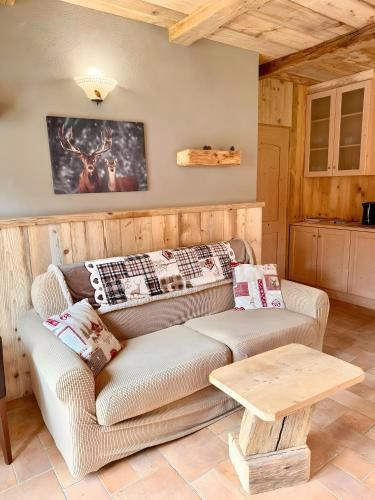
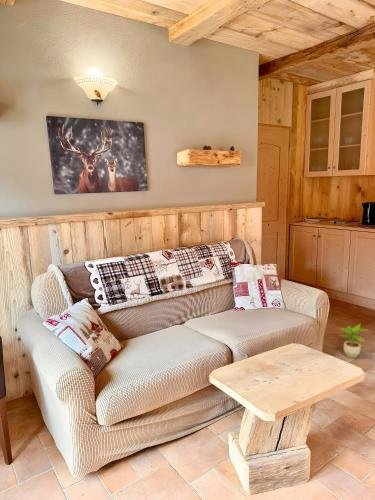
+ potted plant (352, 338)
